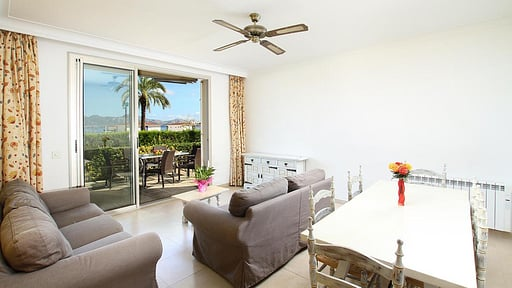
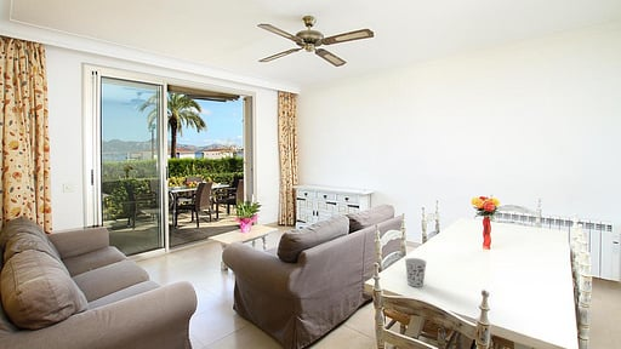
+ cup (415, 271)
